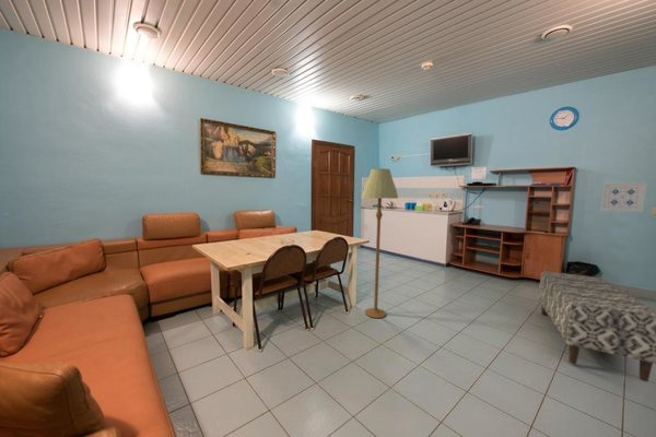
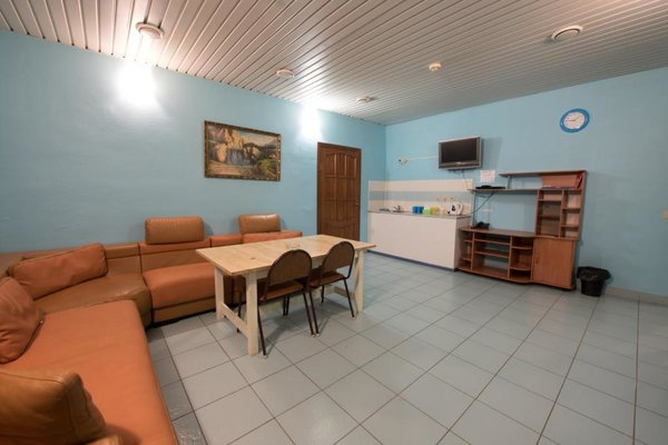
- floor lamp (377, 243)
- wall art (622, 197)
- bench (586, 315)
